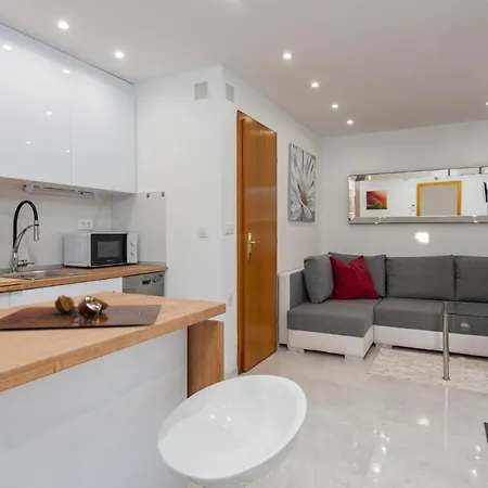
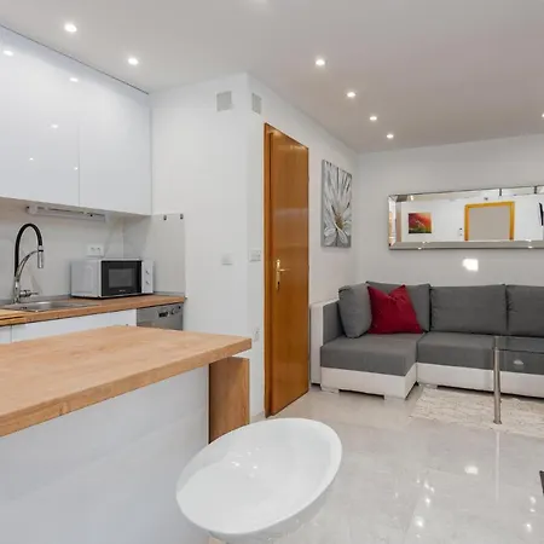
- cutting board (82, 305)
